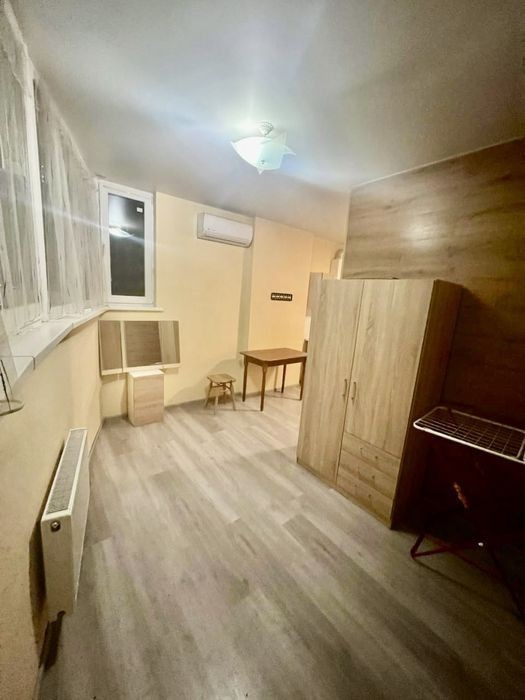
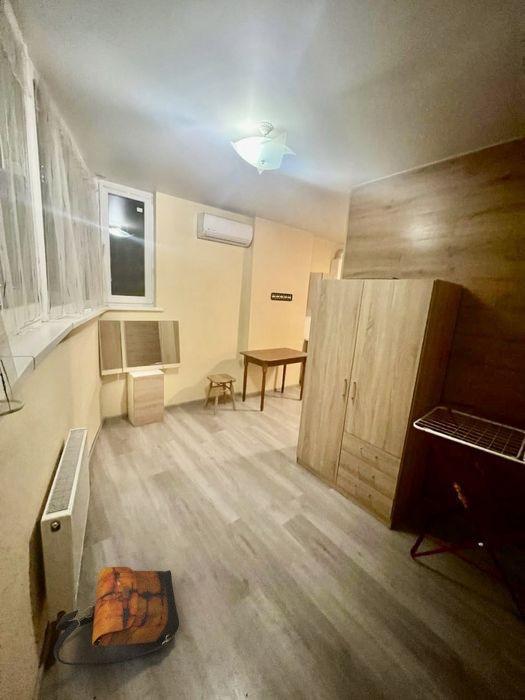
+ backpack (120, 609)
